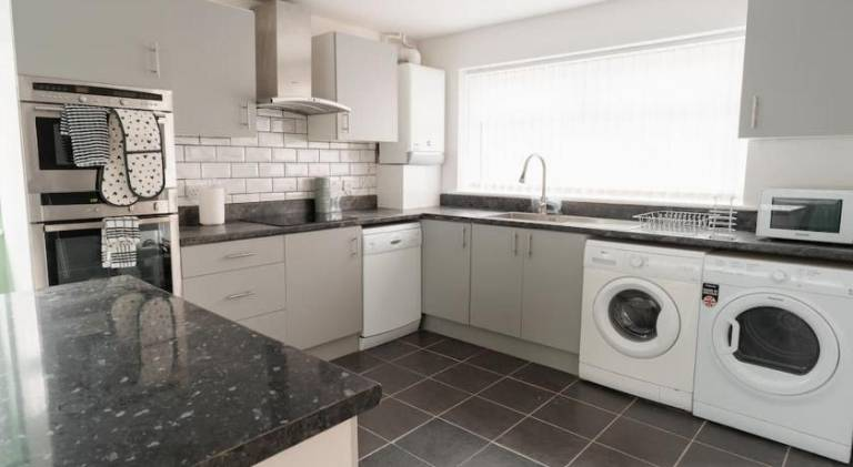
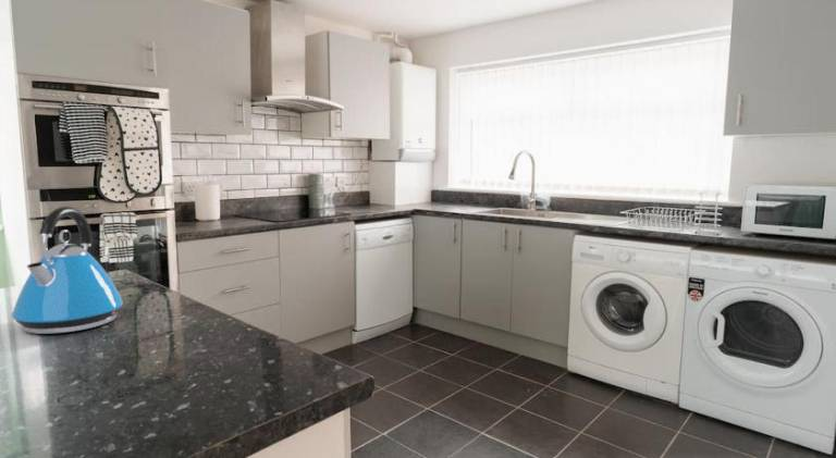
+ kettle (69, 263)
